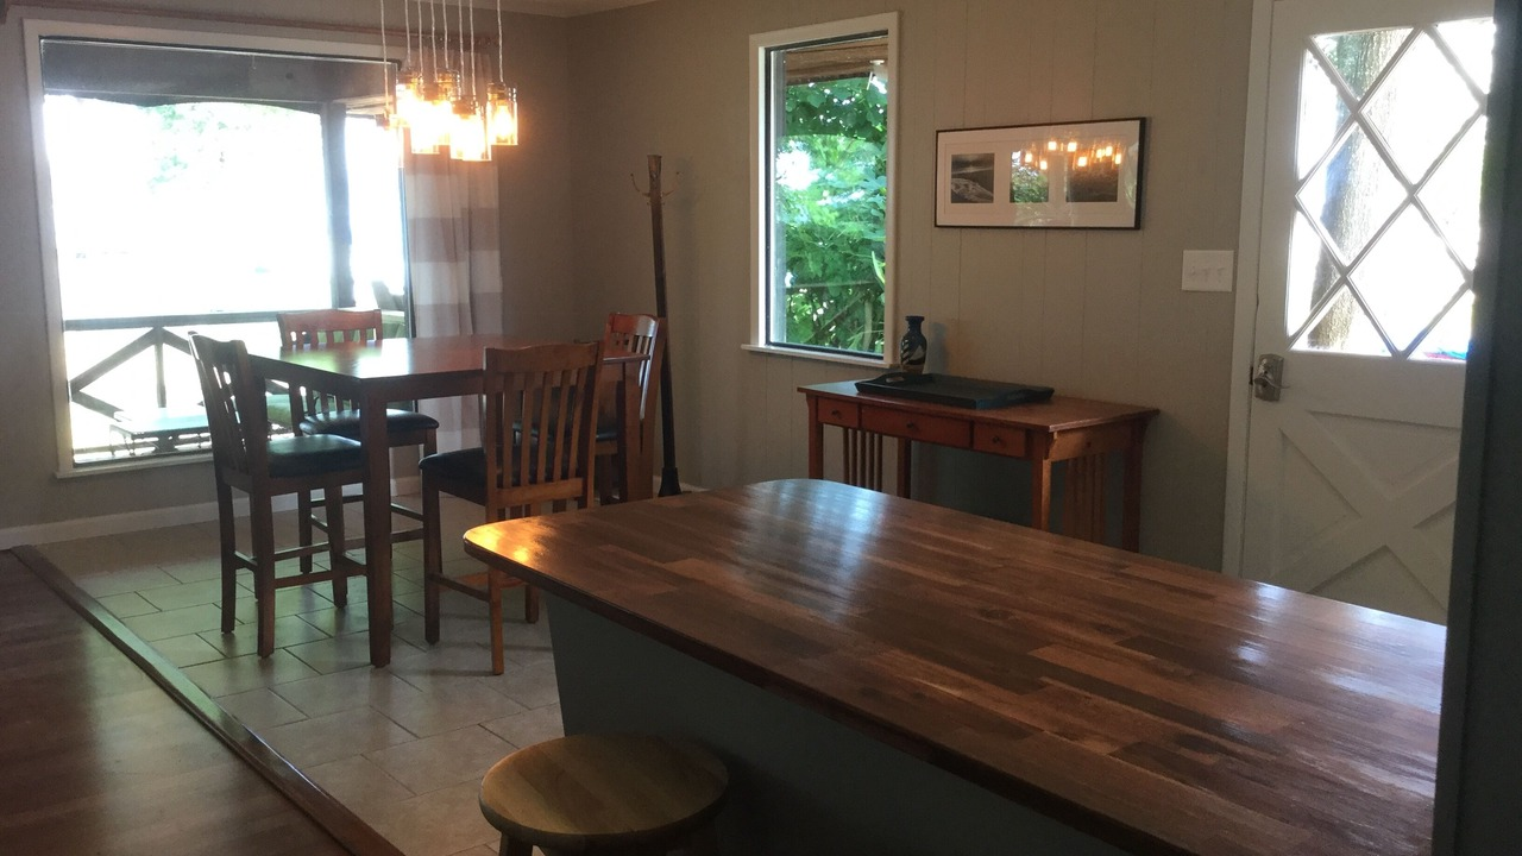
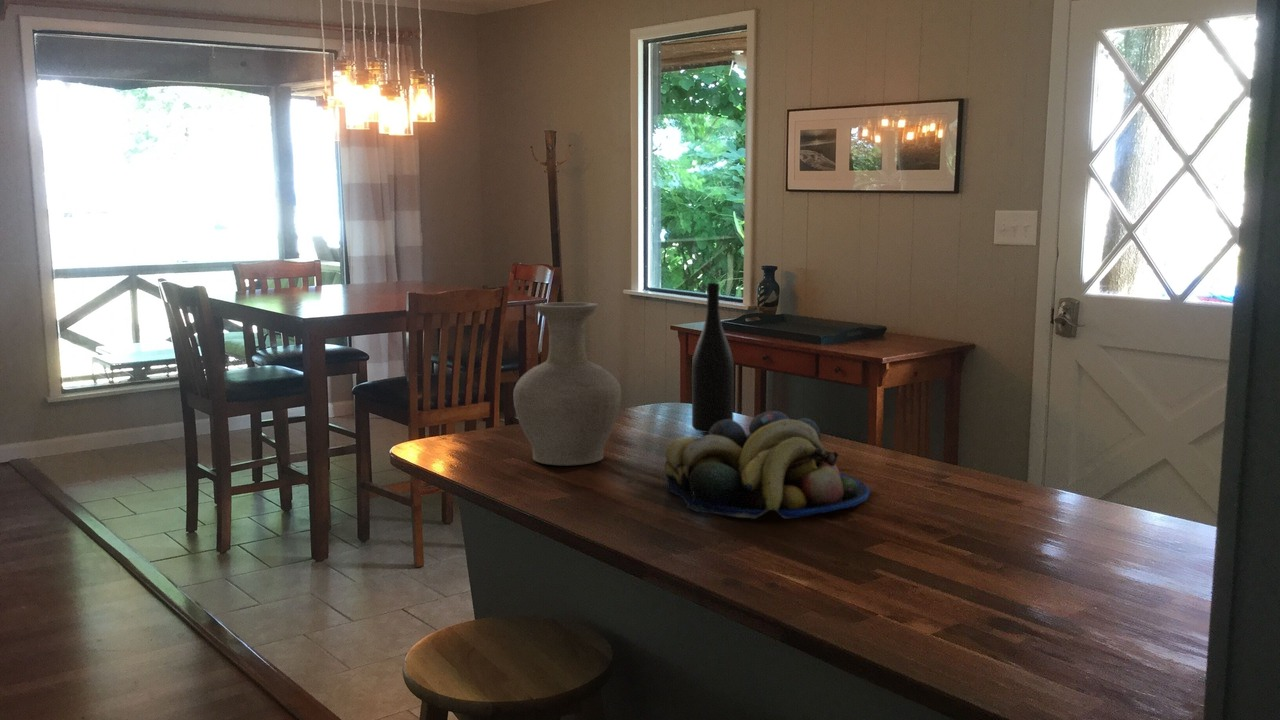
+ fruit bowl (768, 454)
+ wine bottle (712, 358)
+ vase (567, 381)
